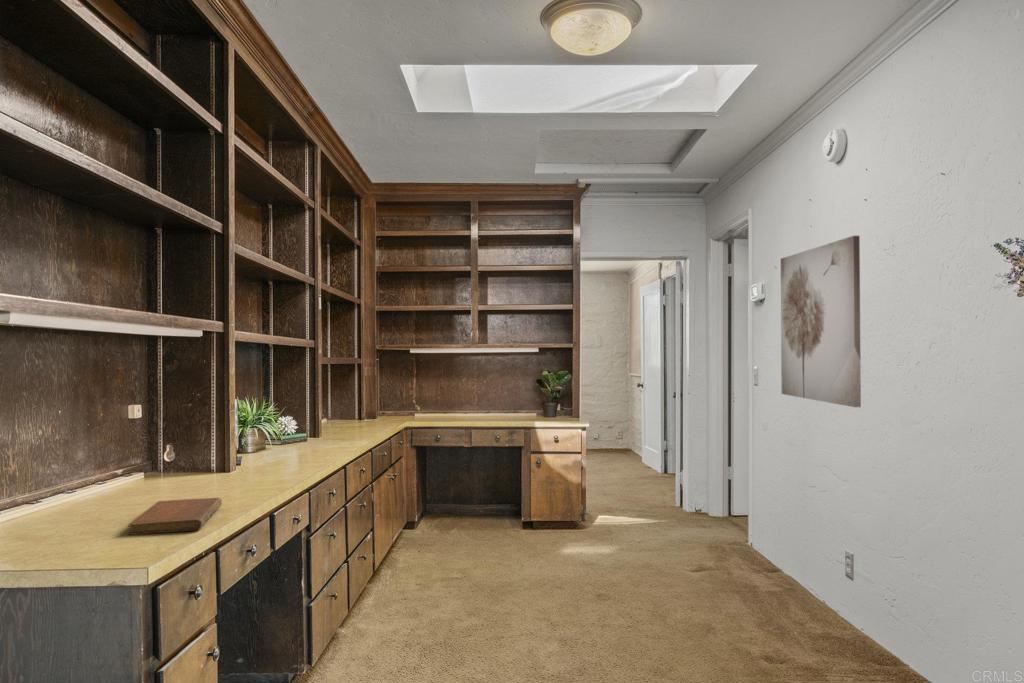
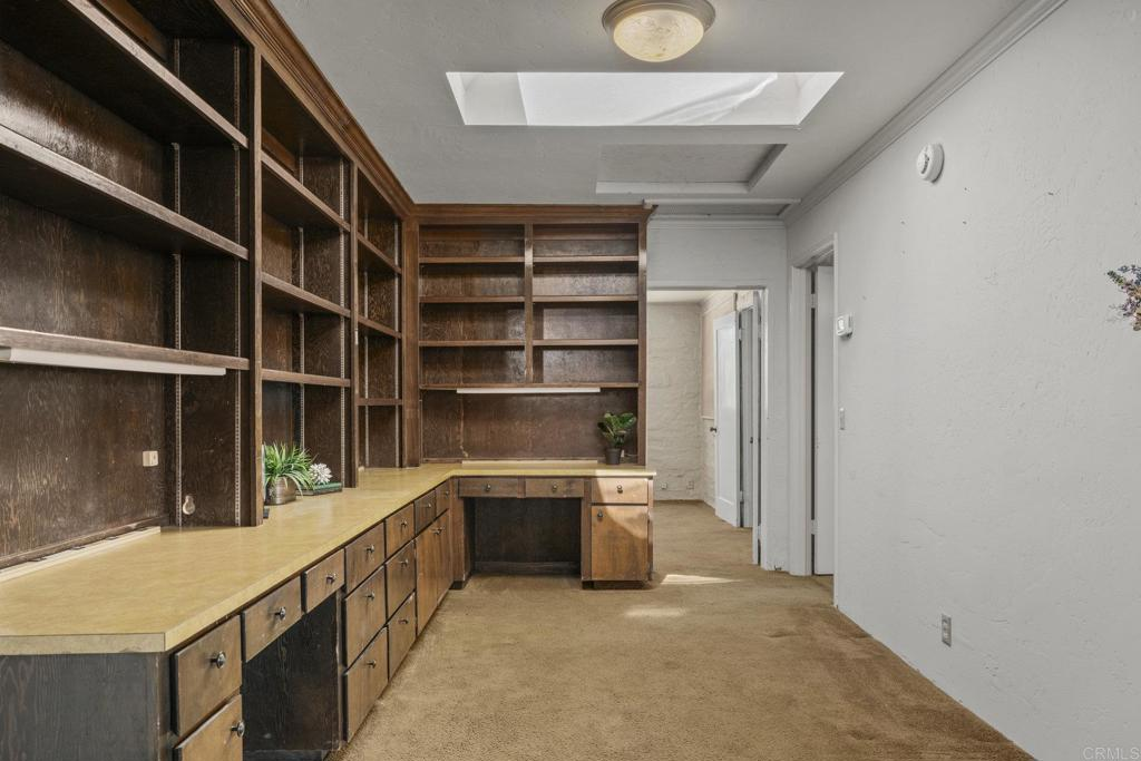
- notebook (178, 514)
- wall art (815, 324)
